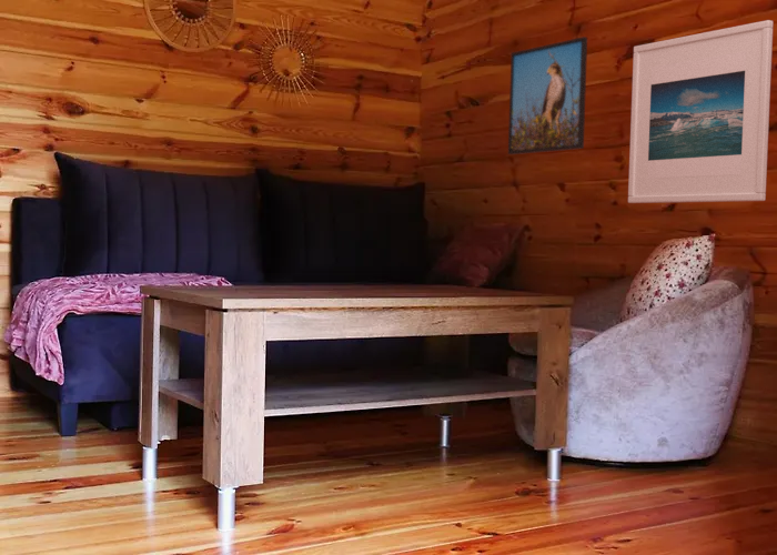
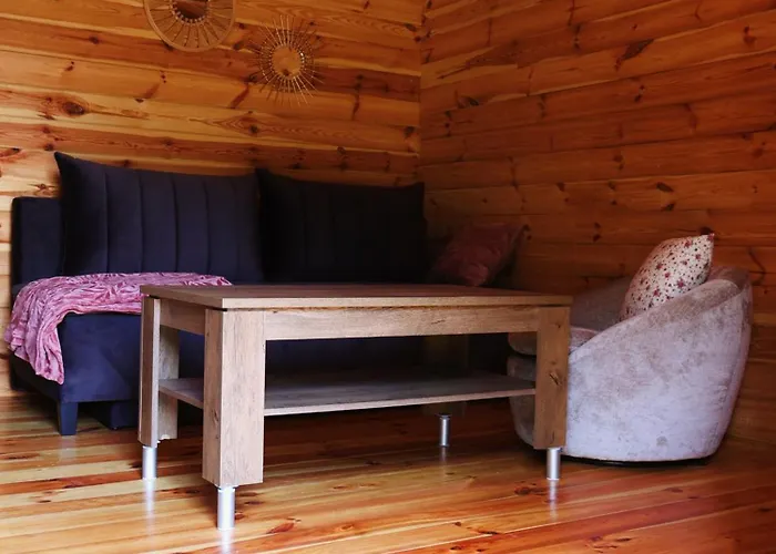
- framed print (545, 98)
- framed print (695, 118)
